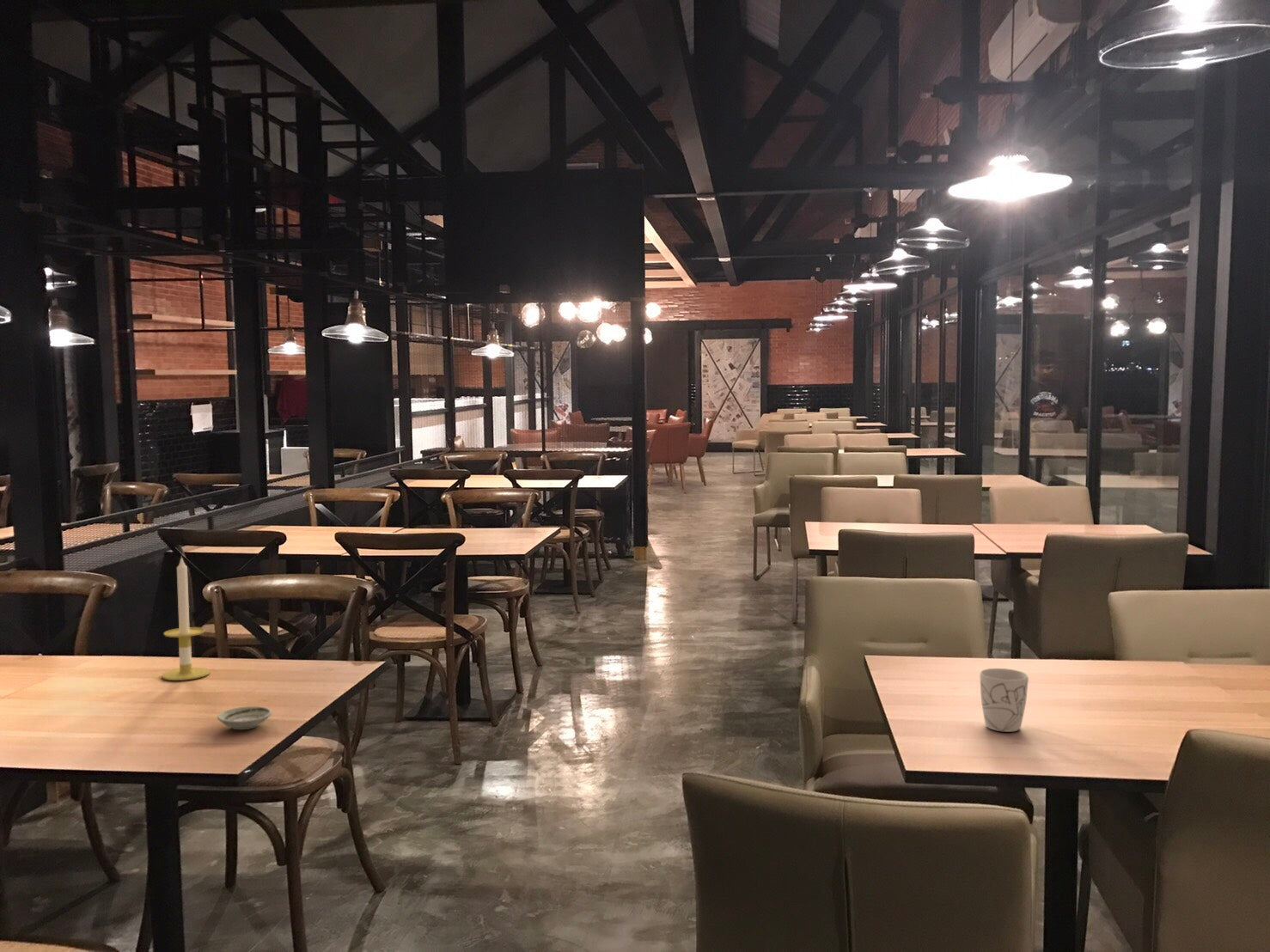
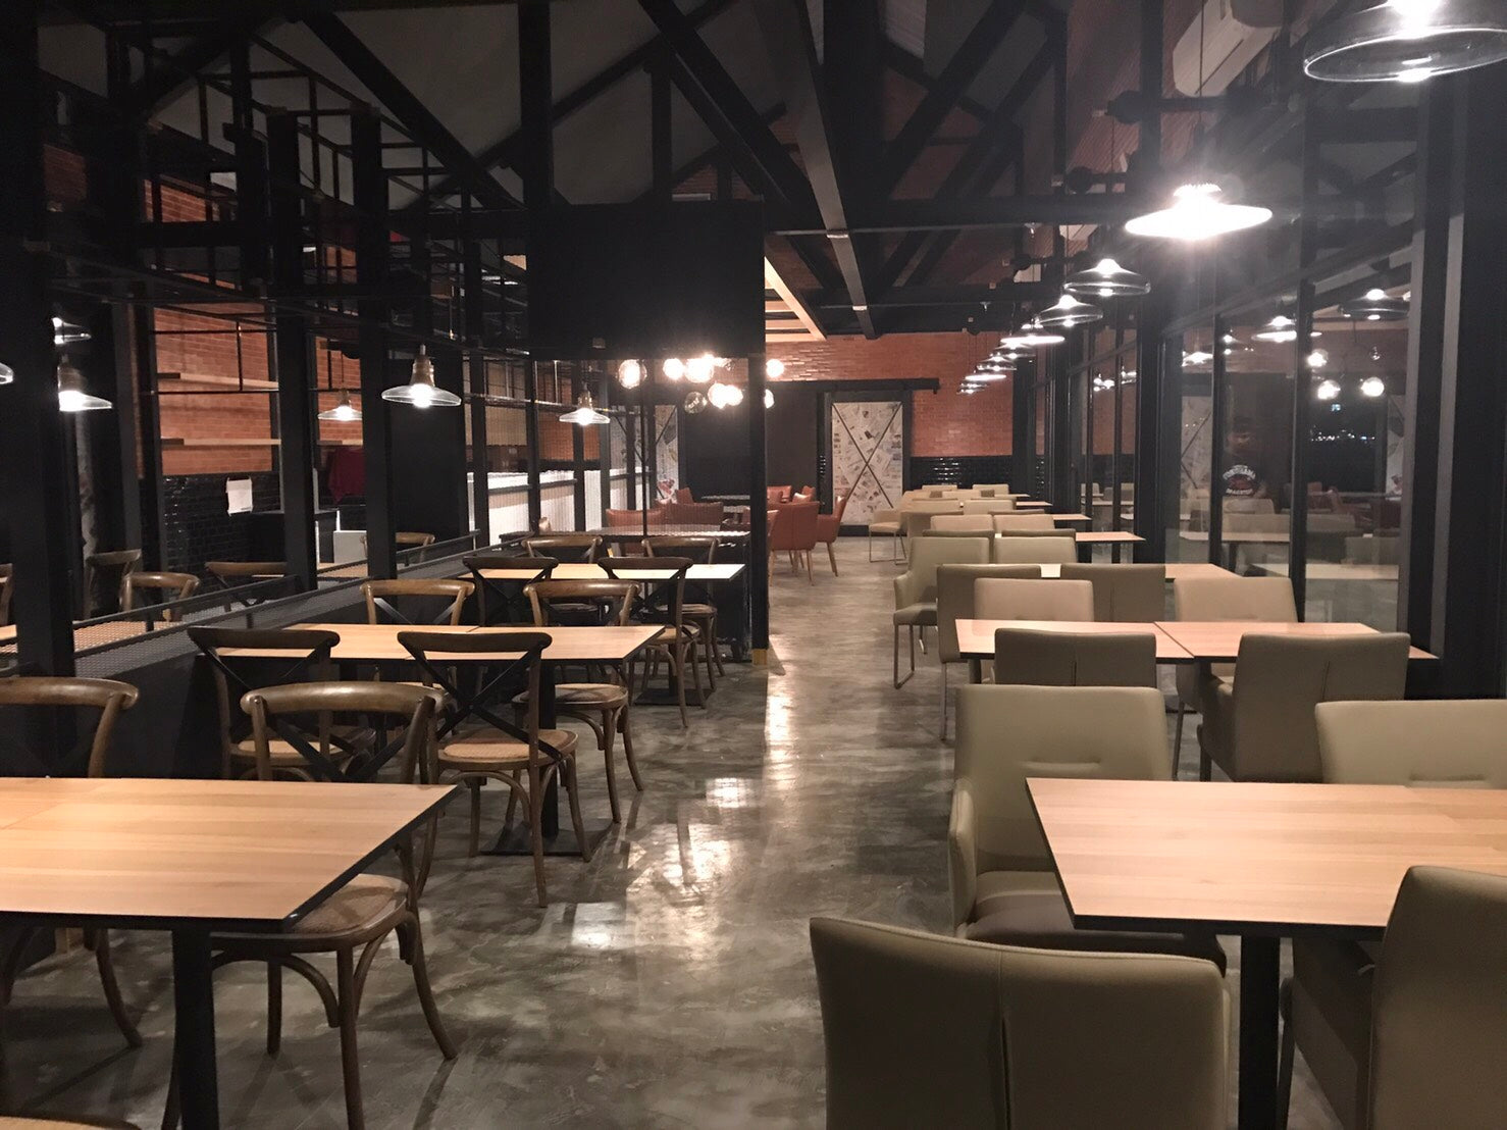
- mug (1004, 698)
- saucer (245, 719)
- candle (183, 615)
